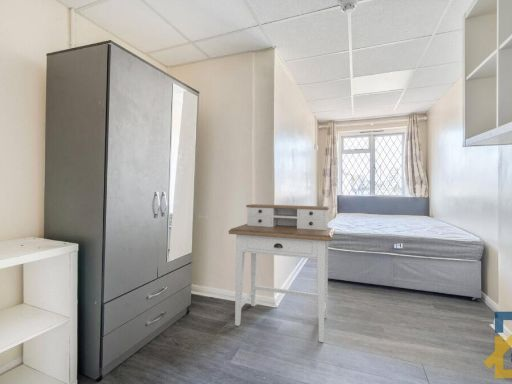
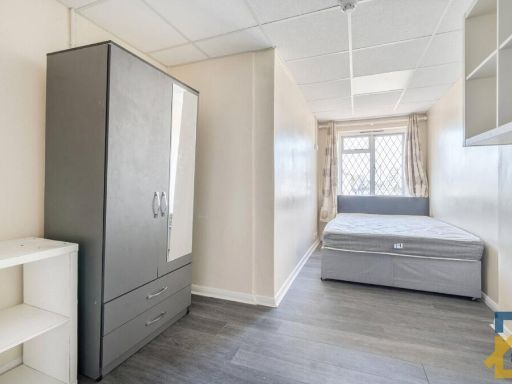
- desk (283, 255)
